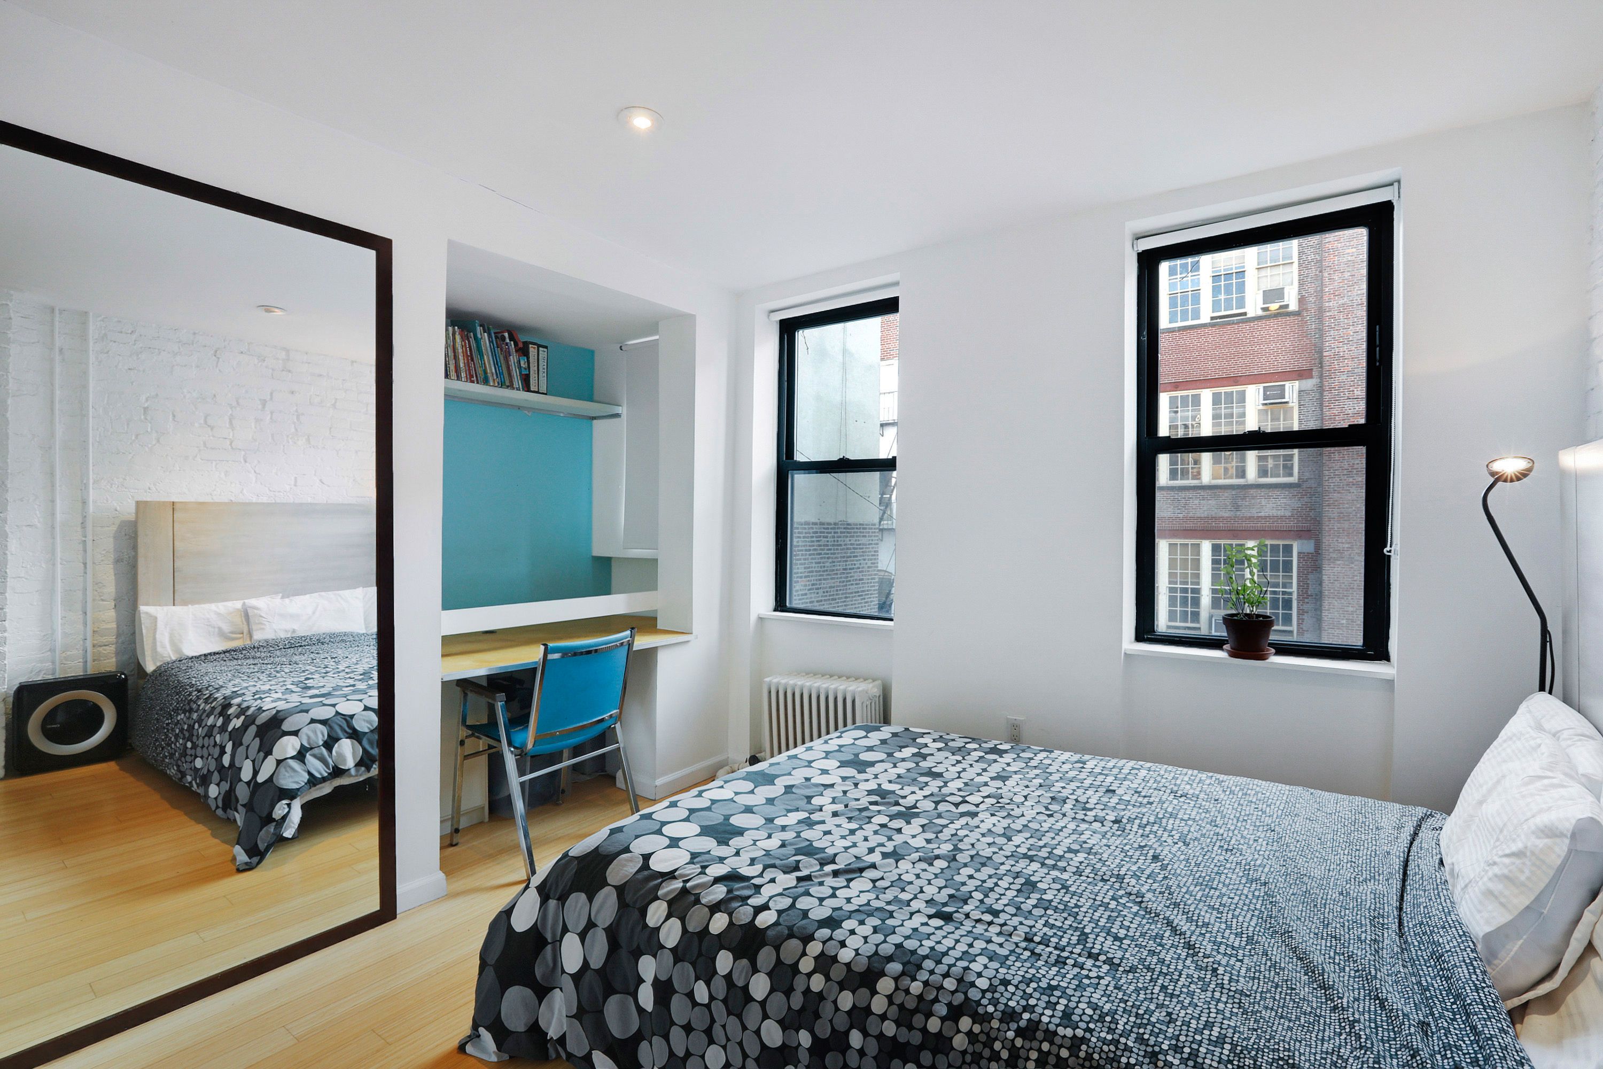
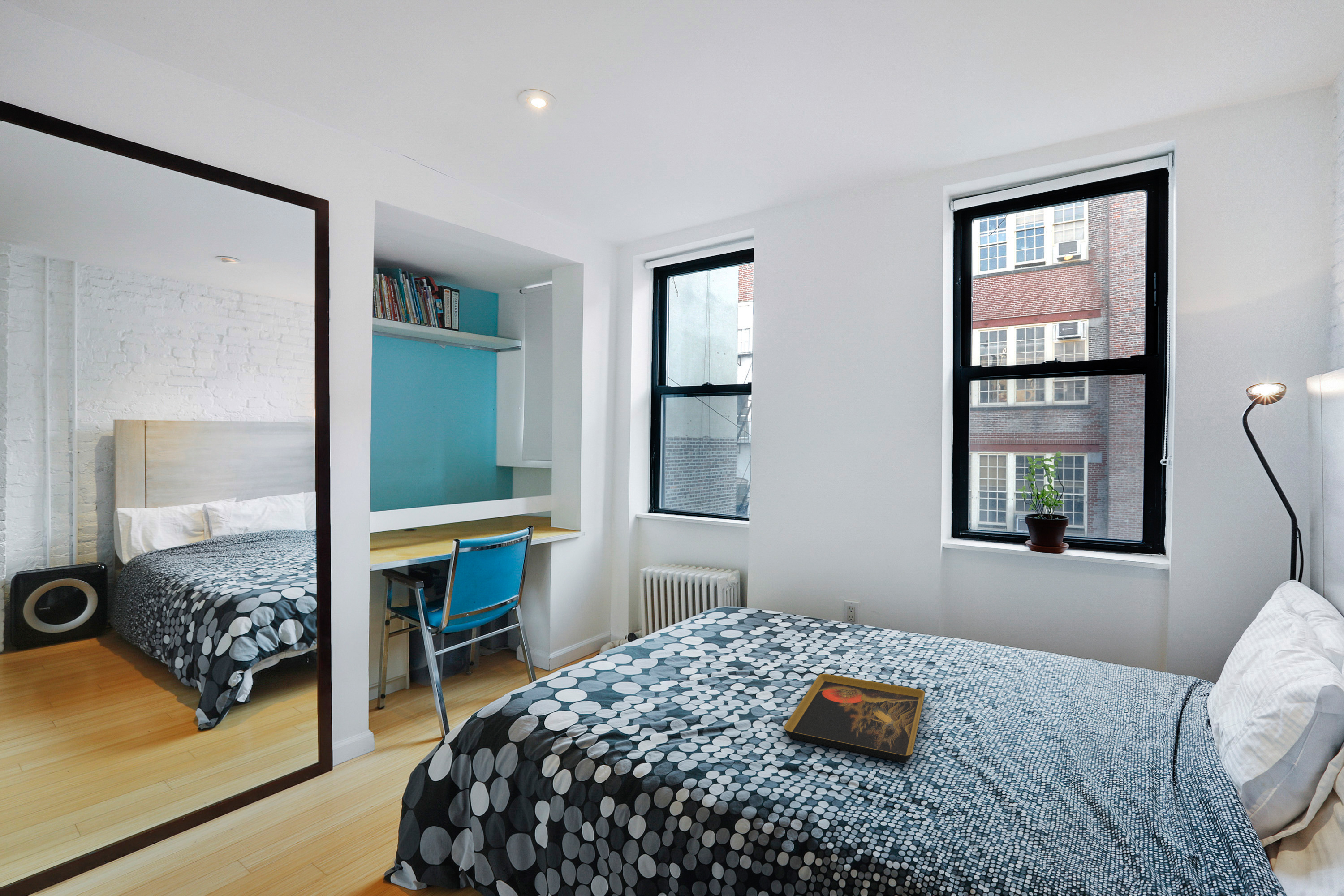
+ decorative tray (859, 713)
